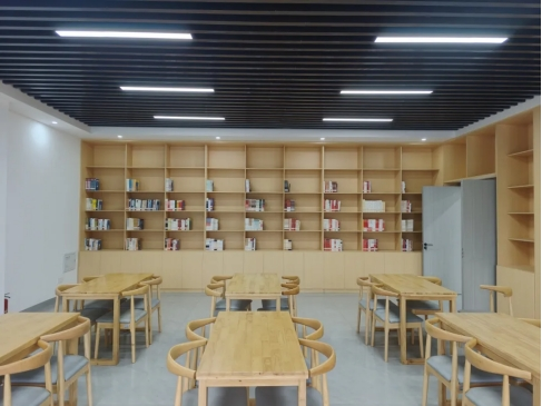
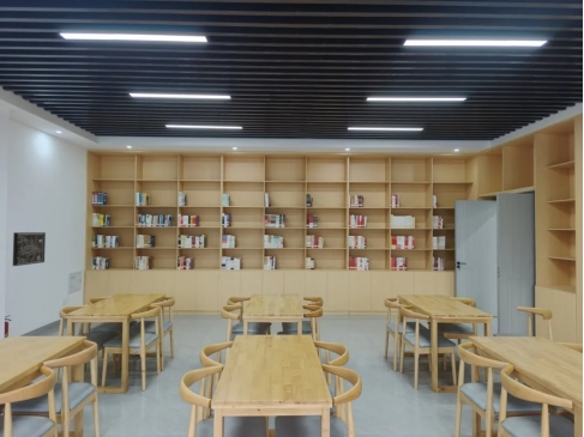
+ wall art (29, 248)
